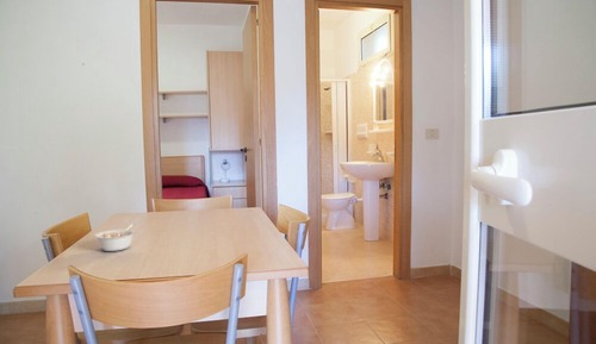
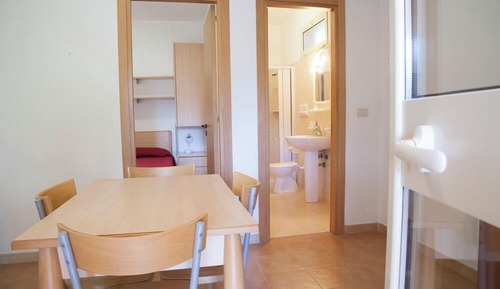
- legume (116, 238)
